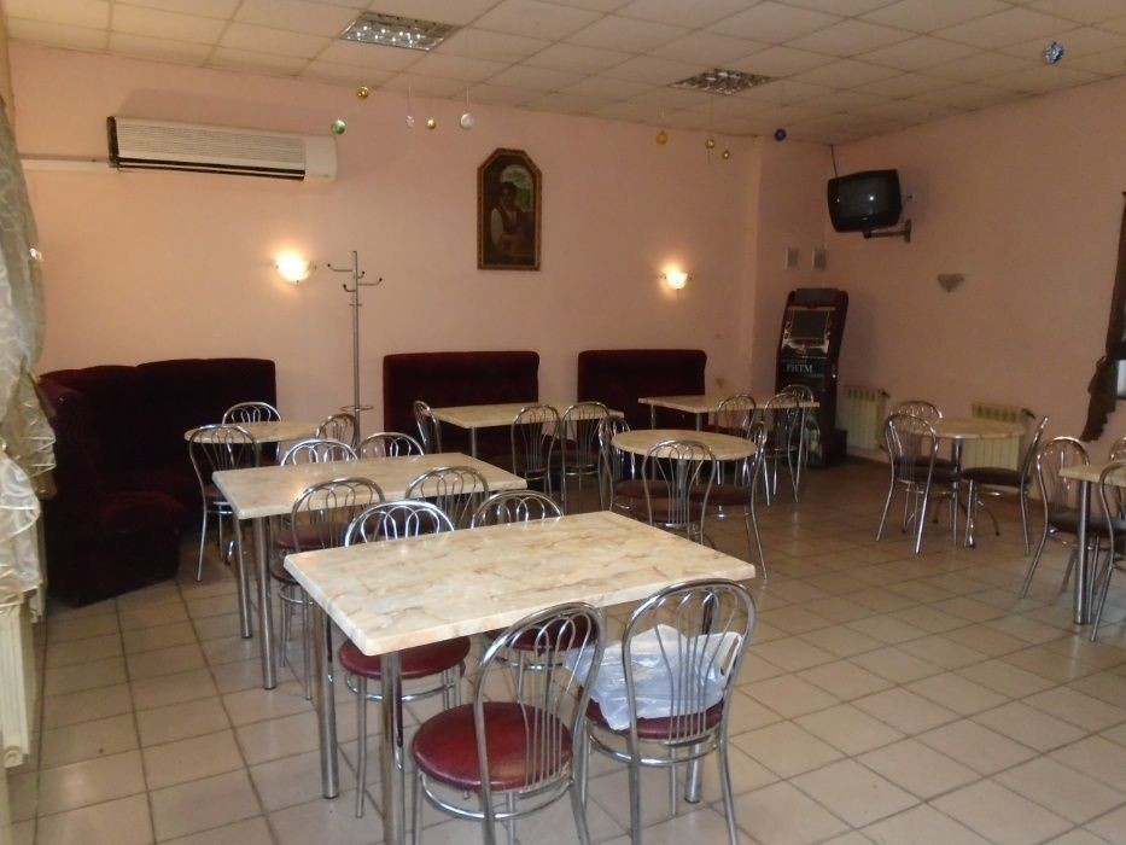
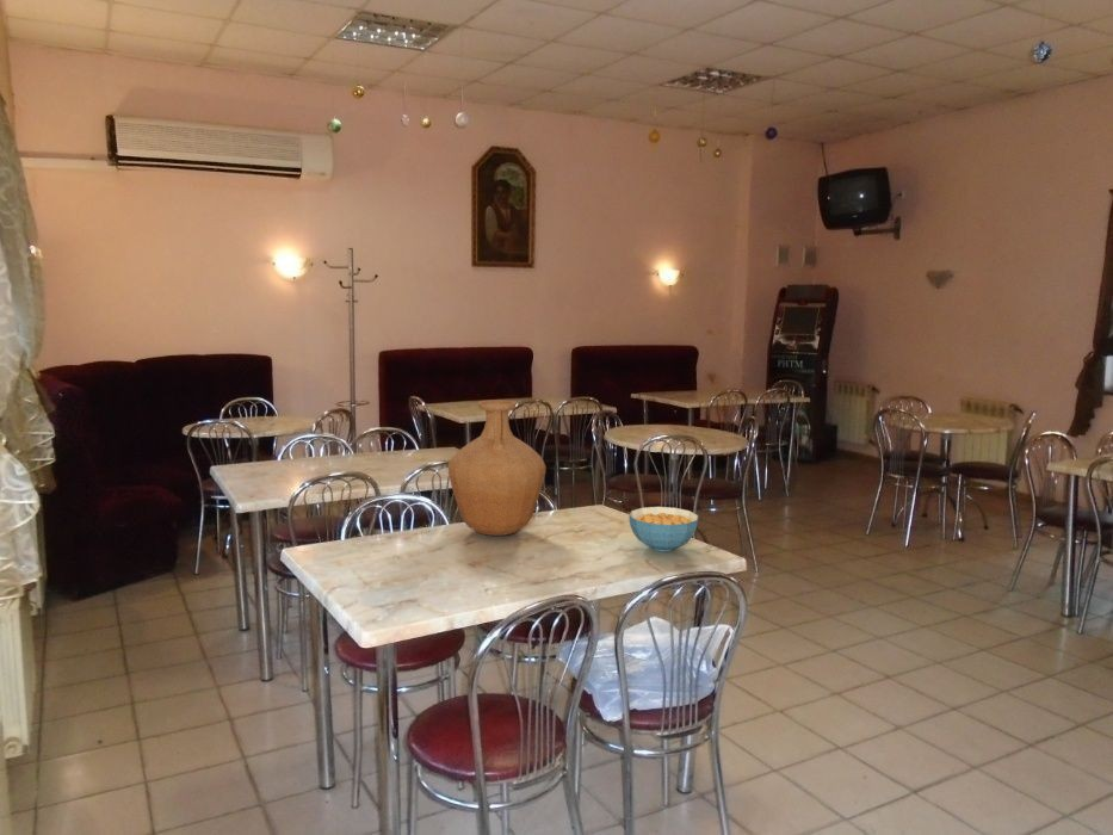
+ cereal bowl (662, 531)
+ vase (496, 468)
